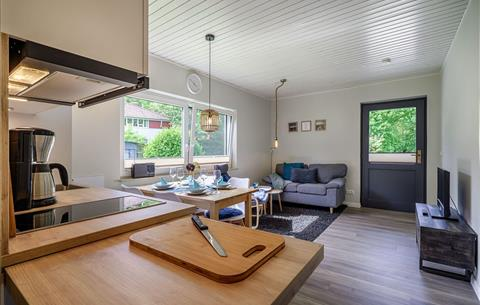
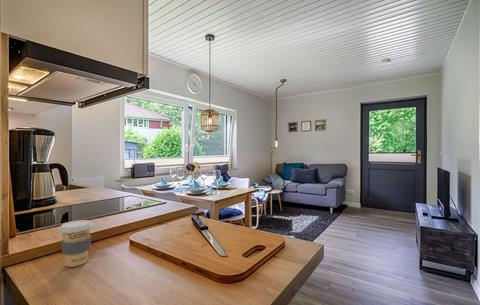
+ coffee cup (76, 243)
